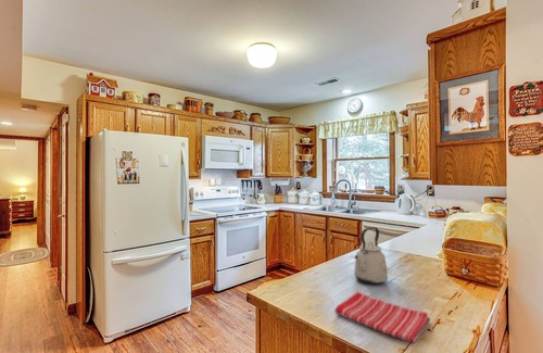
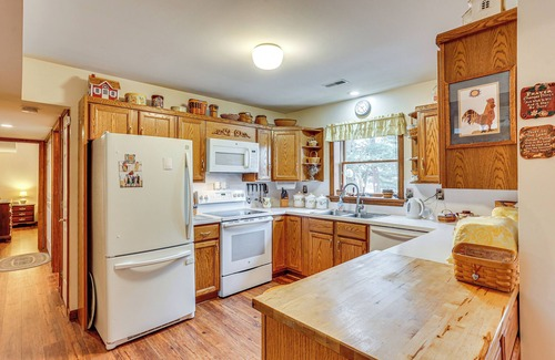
- dish towel (380, 313)
- kettle (367, 254)
